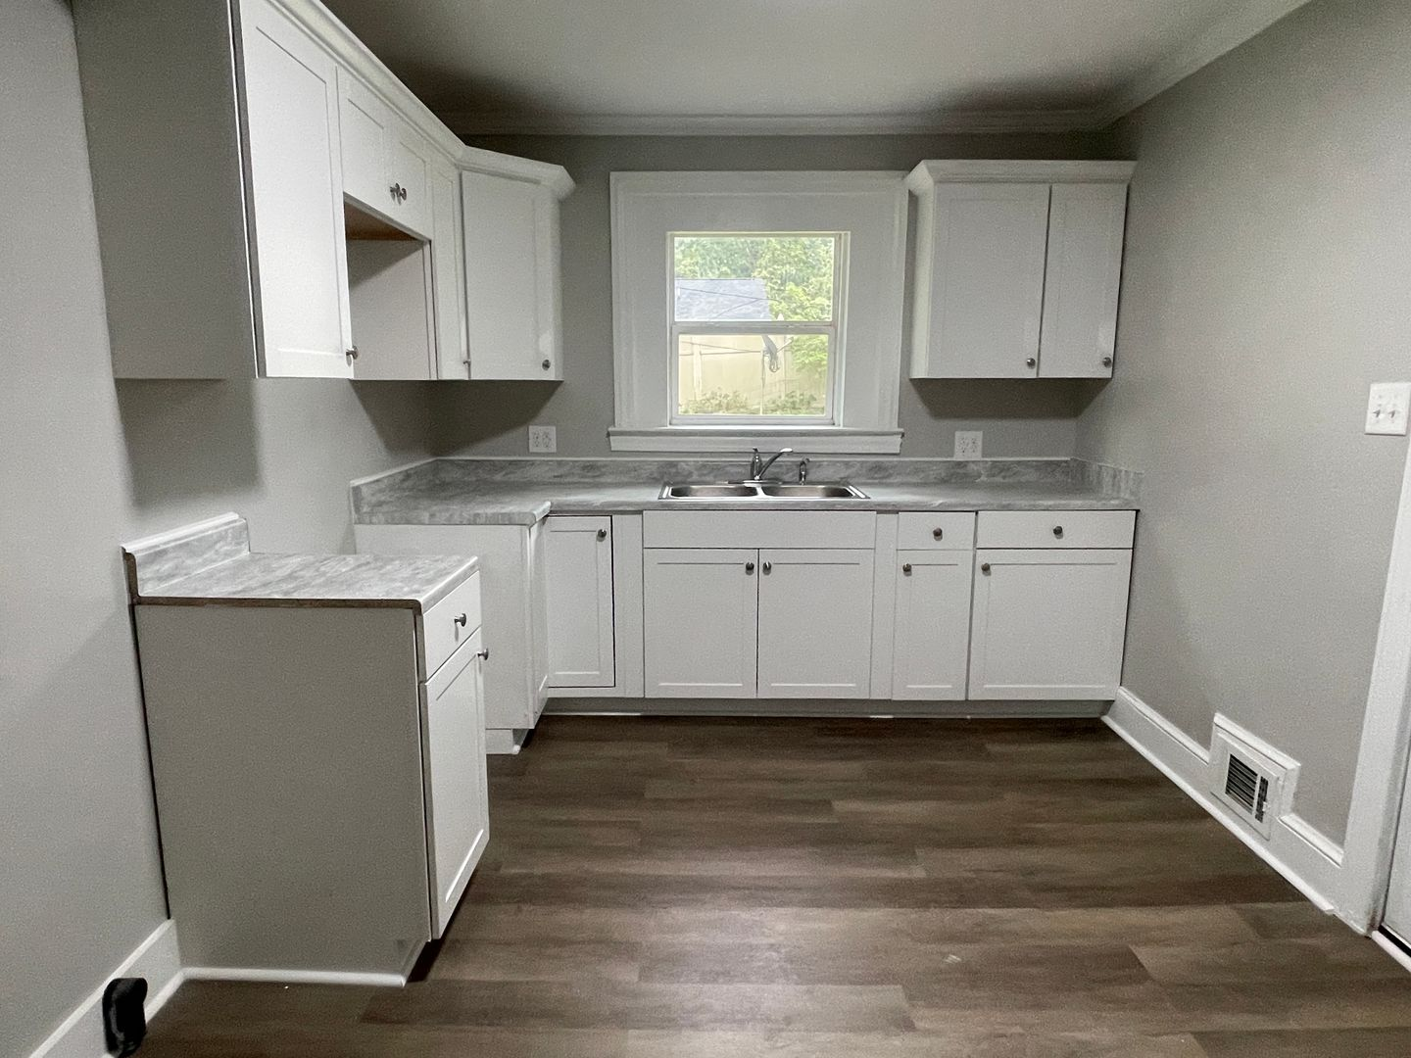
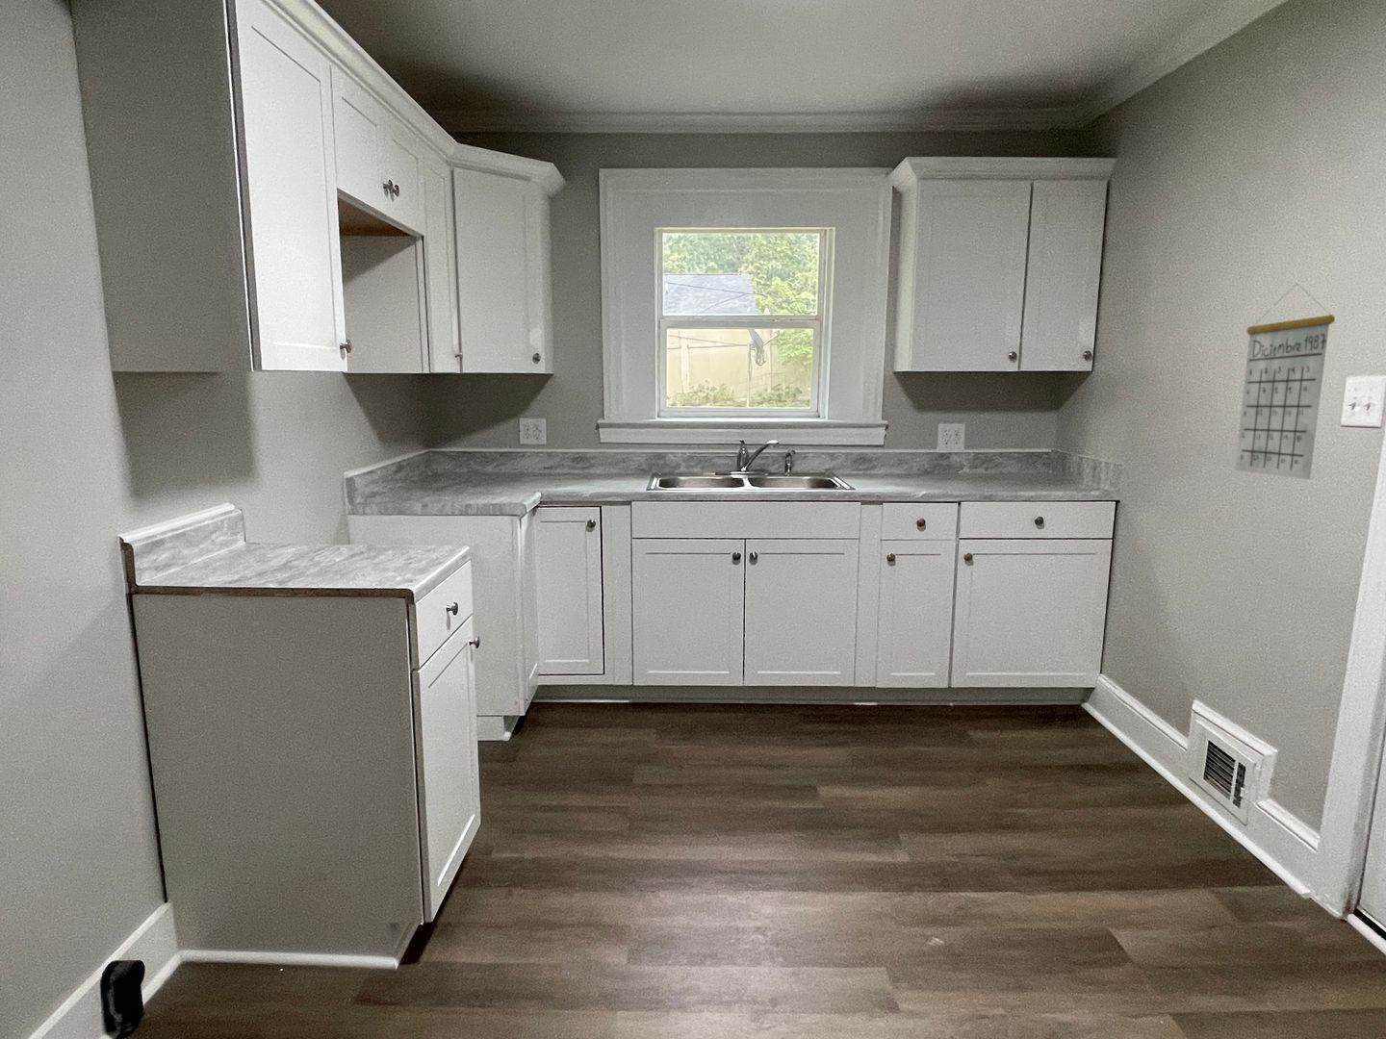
+ calendar (1281, 380)
